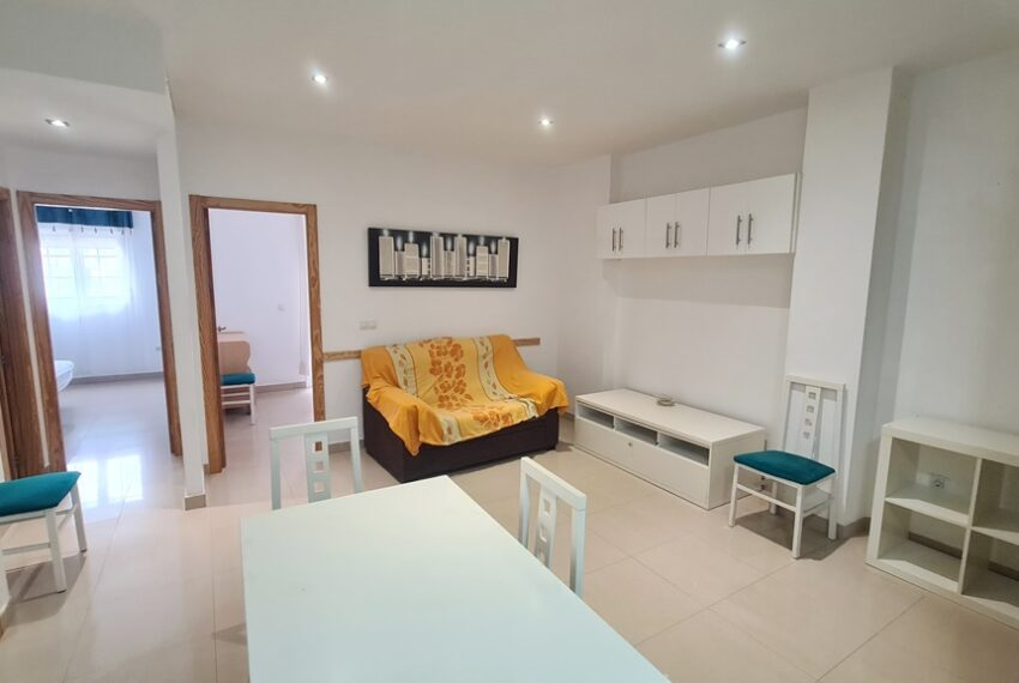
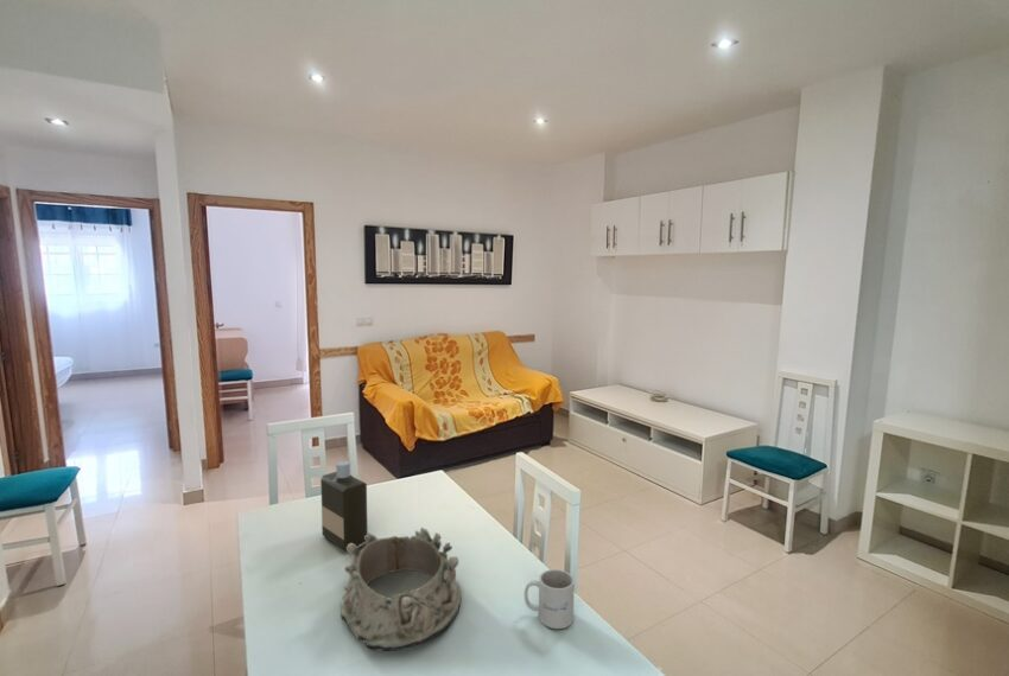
+ bottle (343, 502)
+ mug (548, 595)
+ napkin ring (398, 570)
